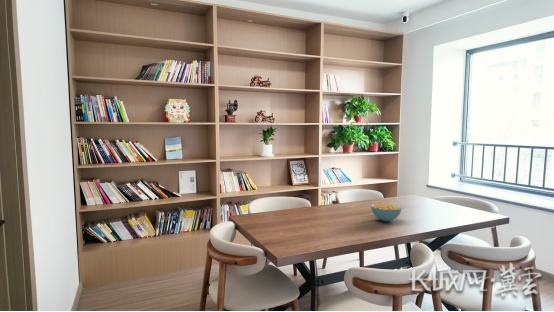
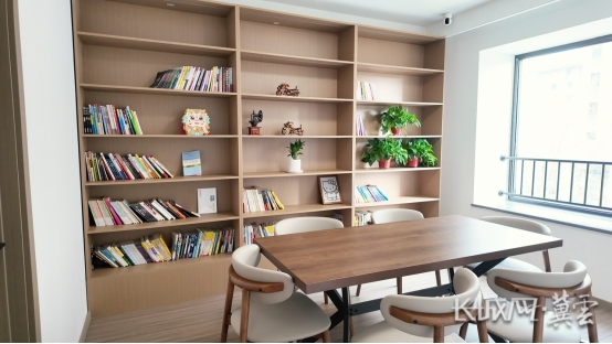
- cereal bowl (385, 213)
